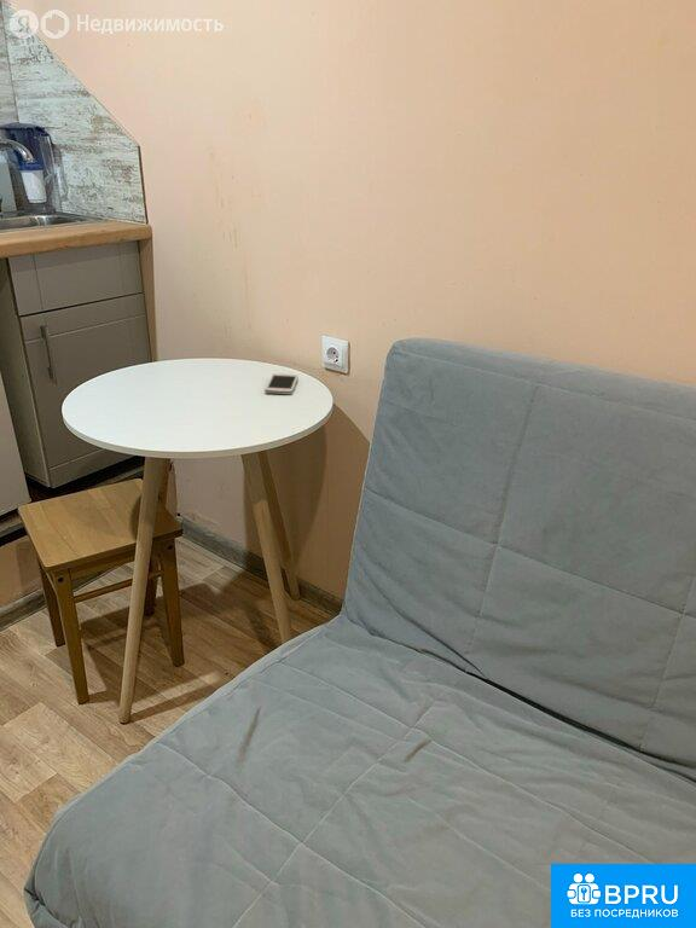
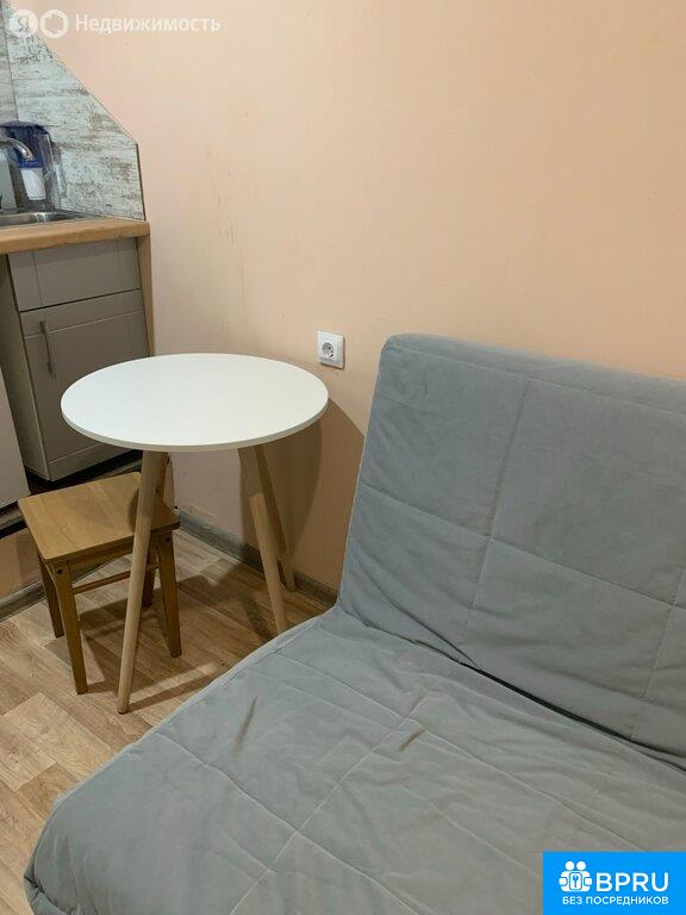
- smartphone (282, 383)
